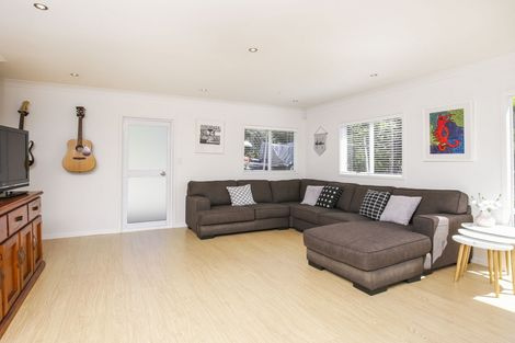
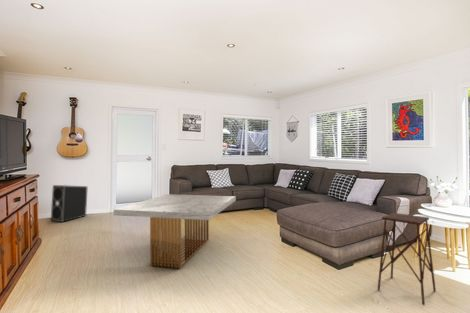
+ stereo (69, 201)
+ coffee table (185, 226)
+ side table (404, 251)
